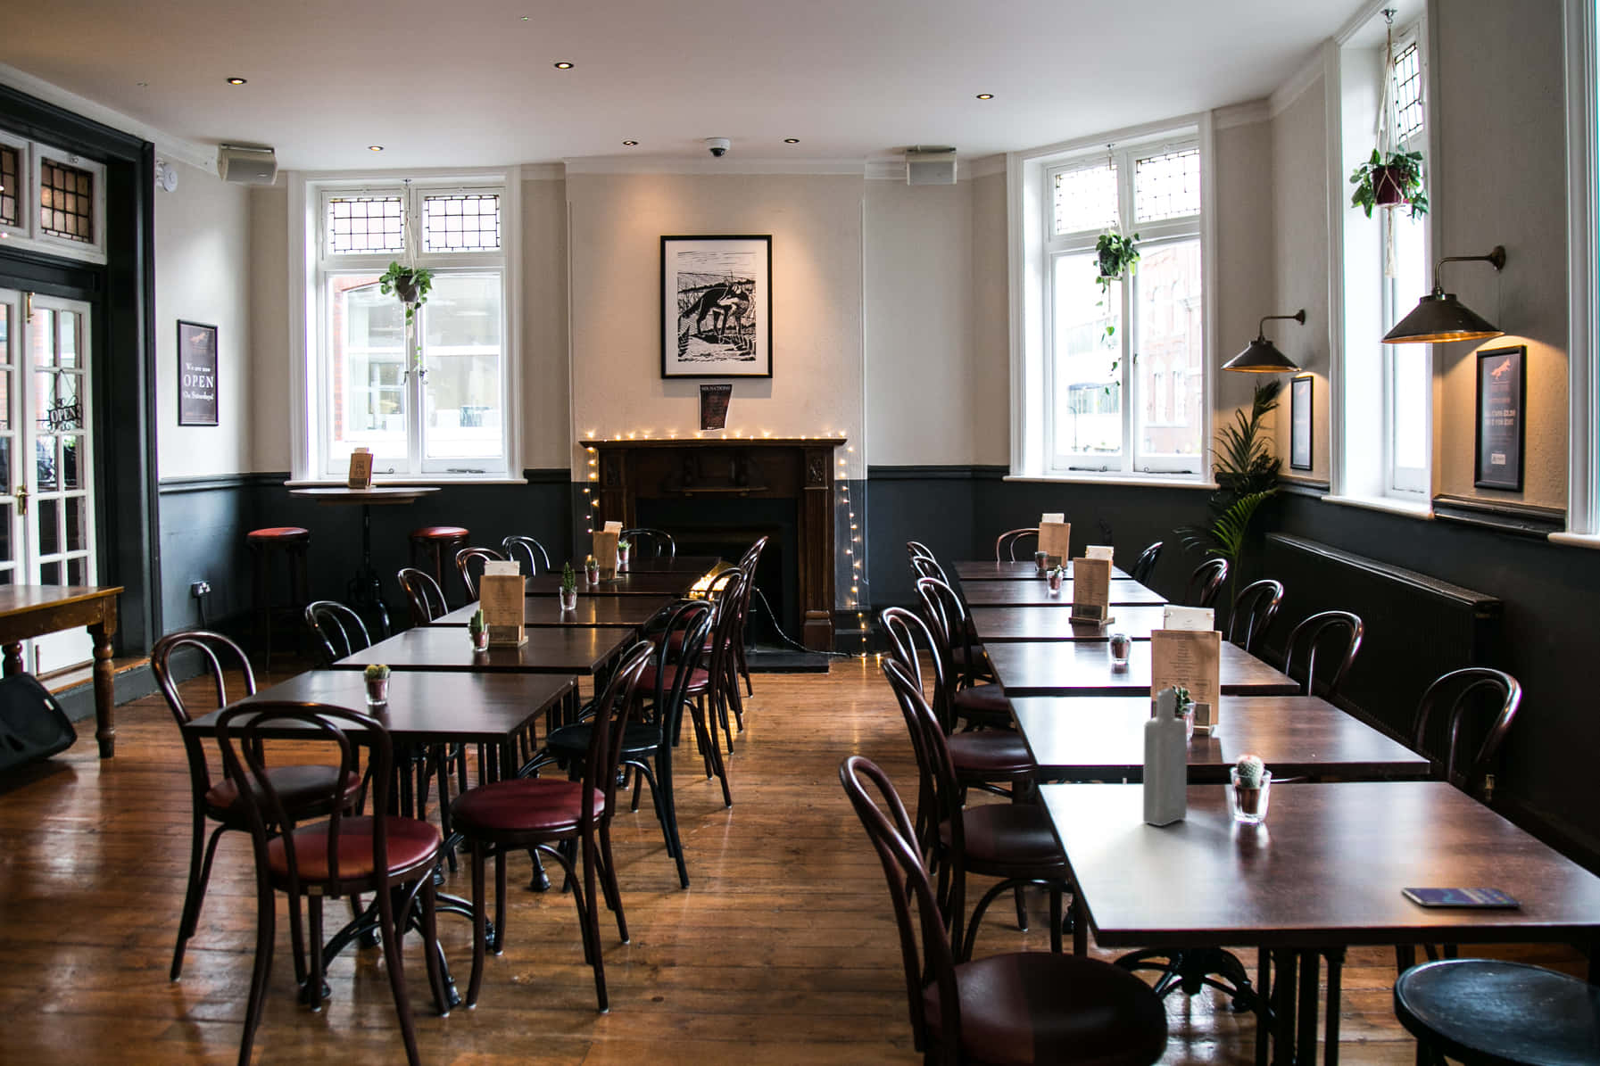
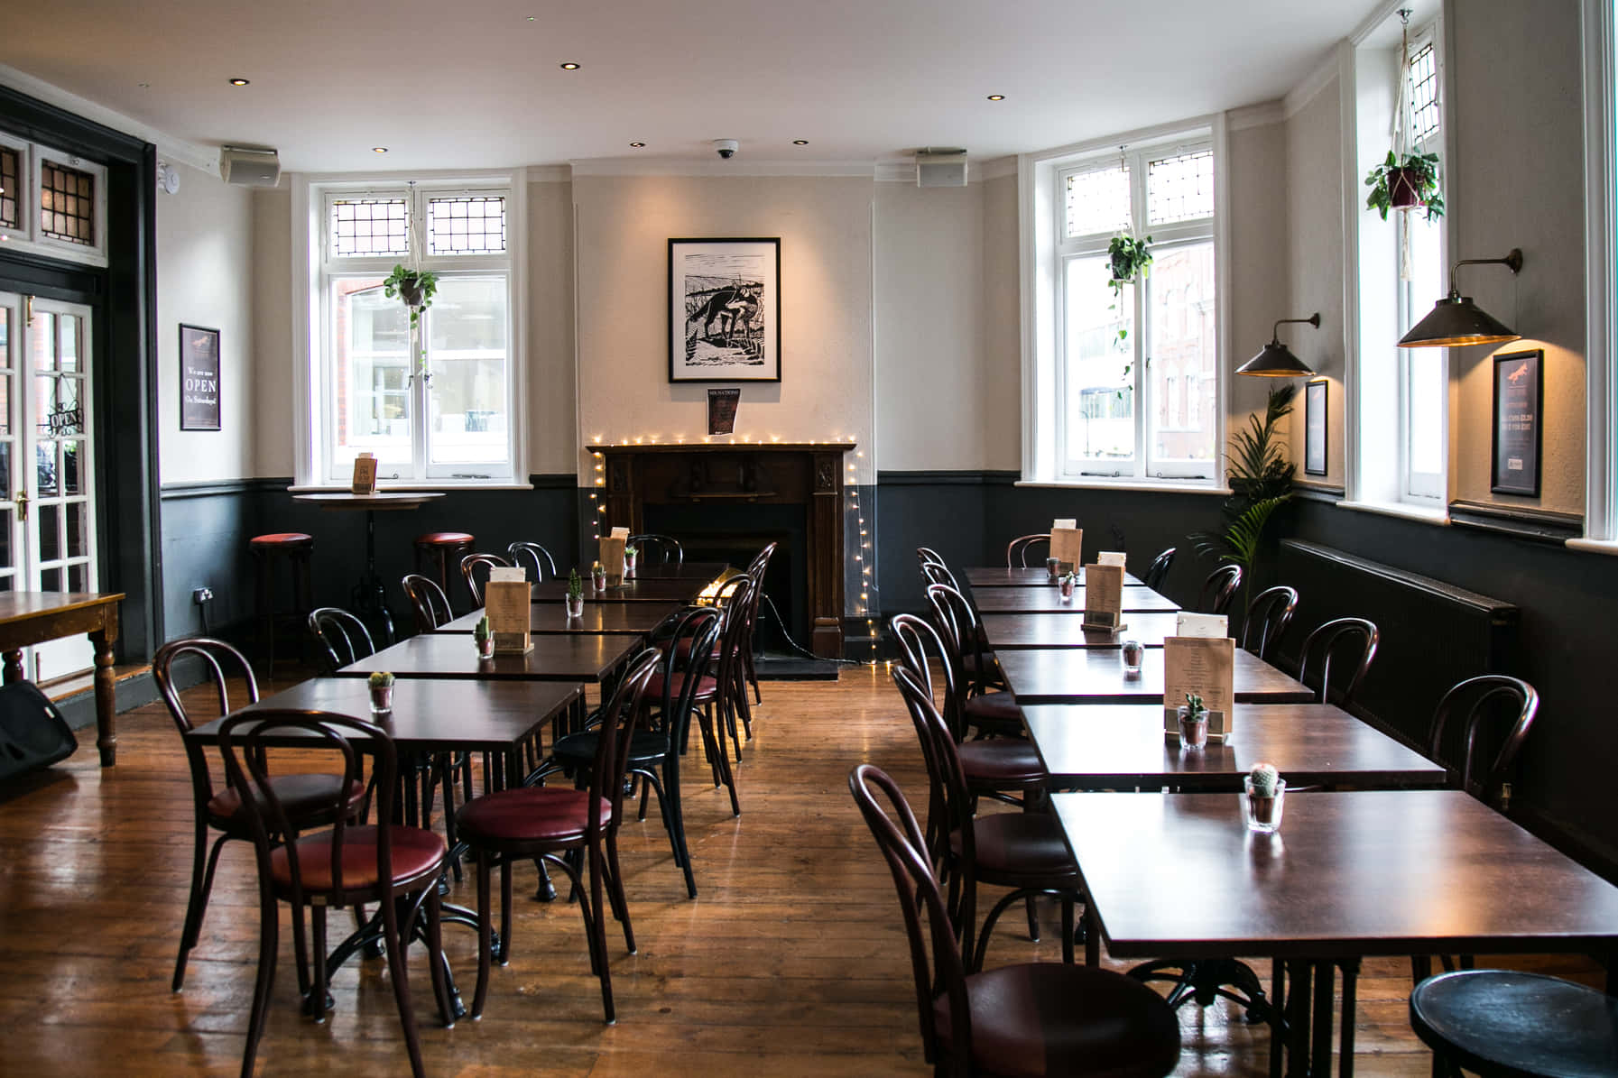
- bottle (1165, 753)
- smartphone (1460, 897)
